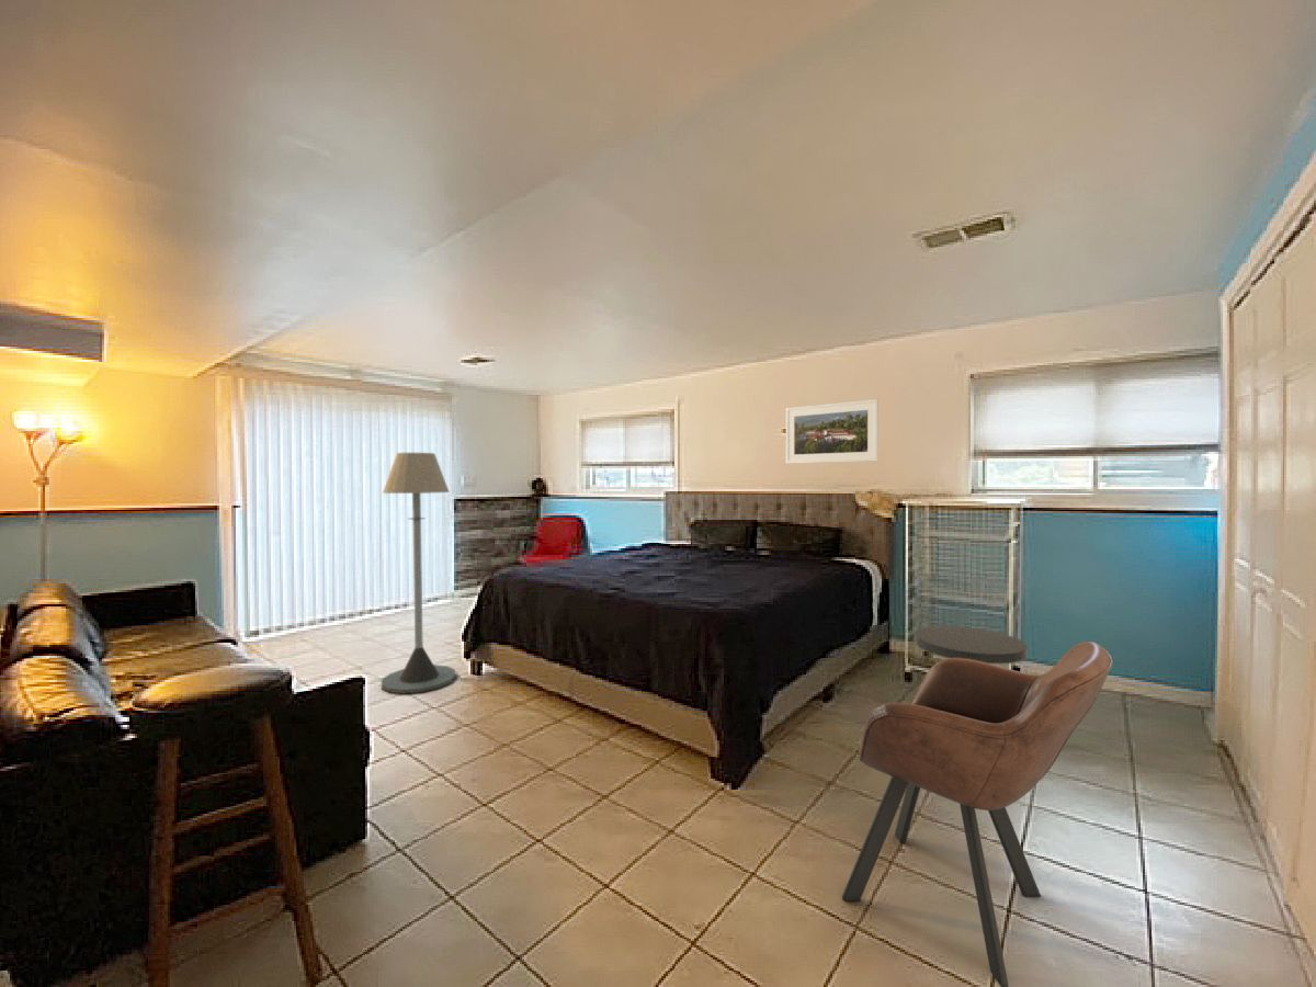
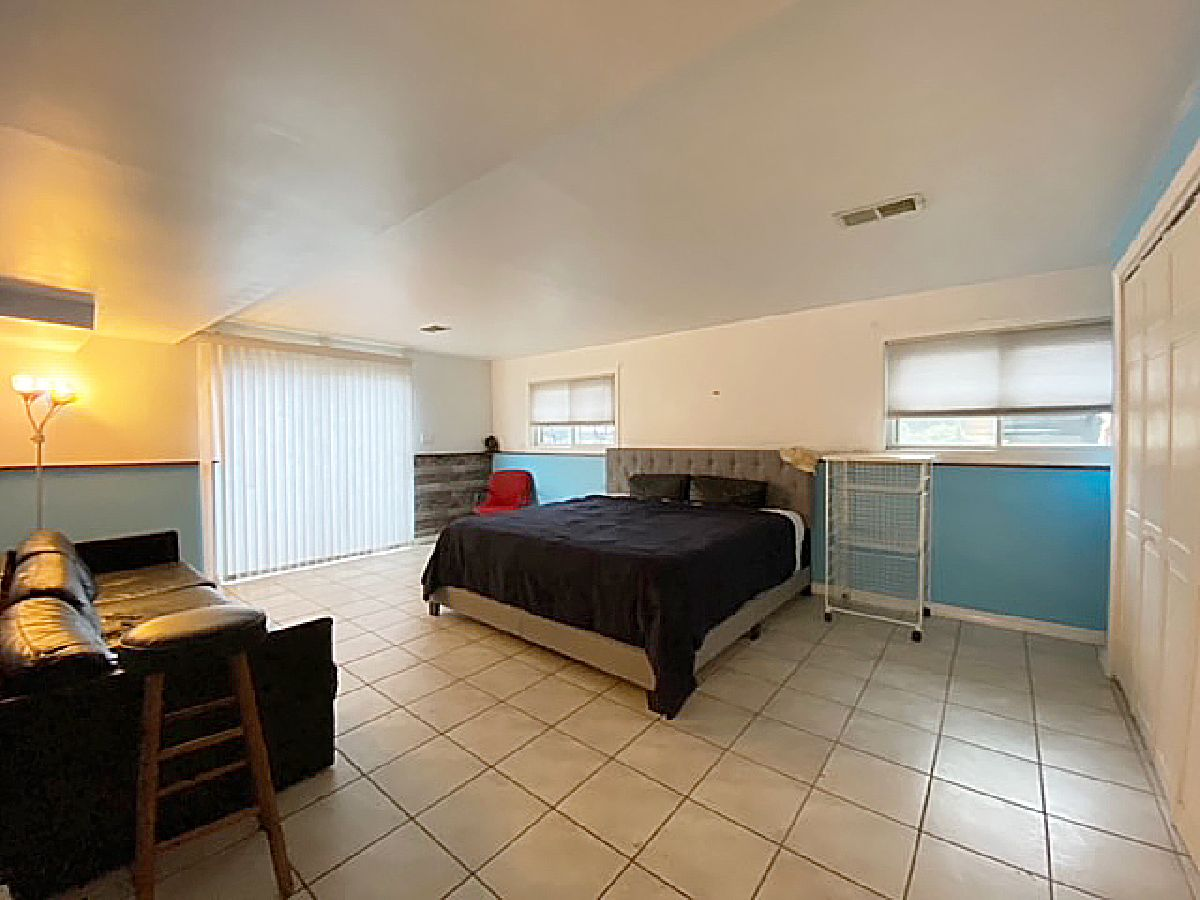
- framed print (829, 433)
- floor lamp (417, 567)
- armchair (965, 770)
- side table (971, 659)
